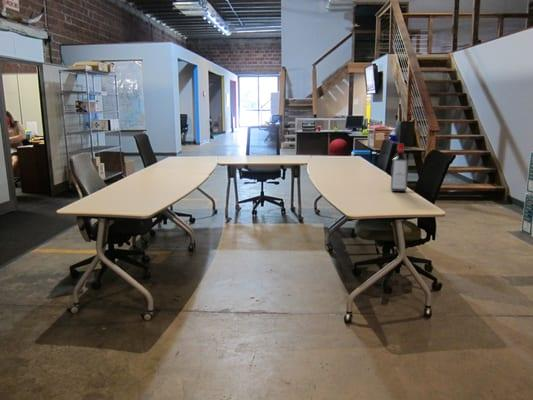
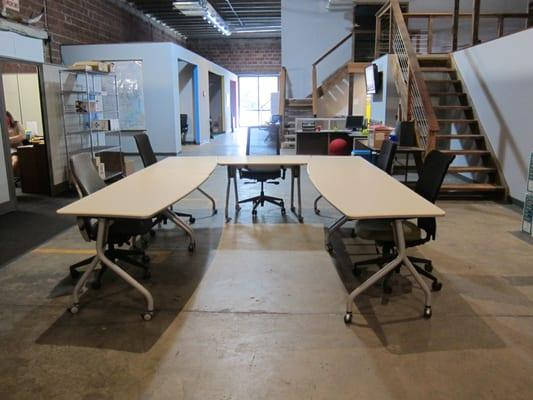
- liquor bottle (399, 167)
